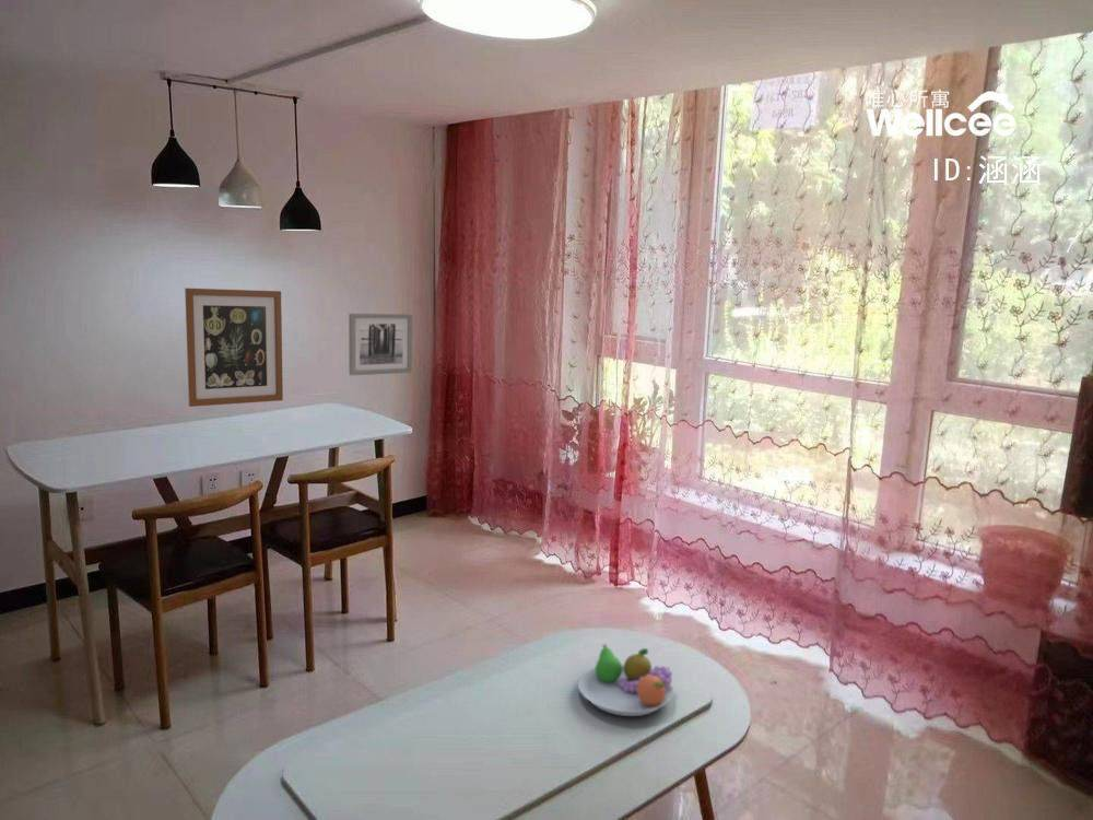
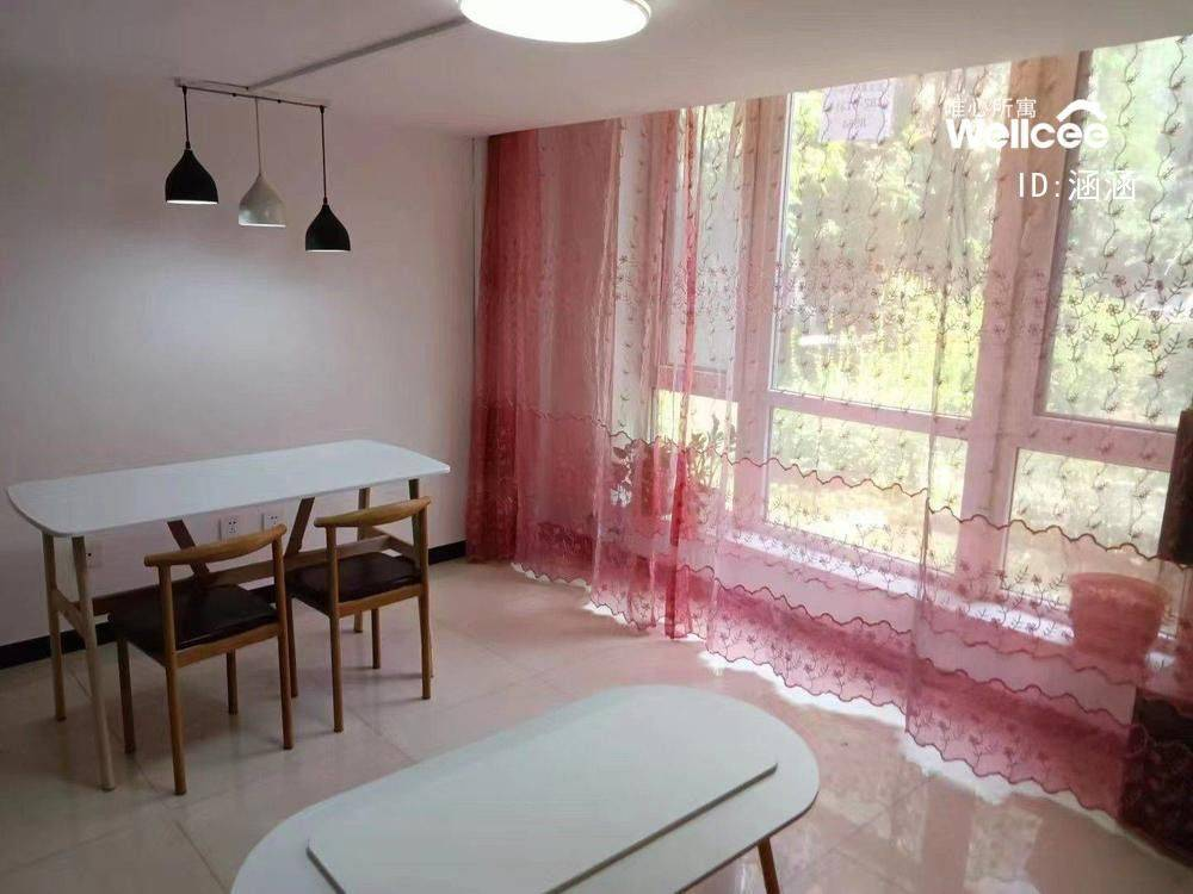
- wall art (236, 347)
- wall art (381, 343)
- fruit bowl (625, 676)
